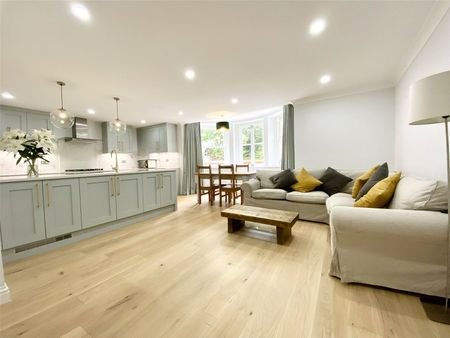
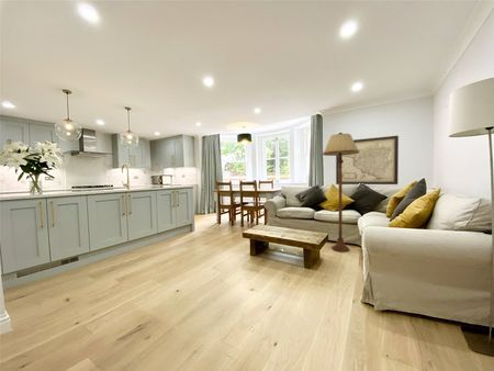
+ floor lamp (340, 191)
+ wall art (364, 161)
